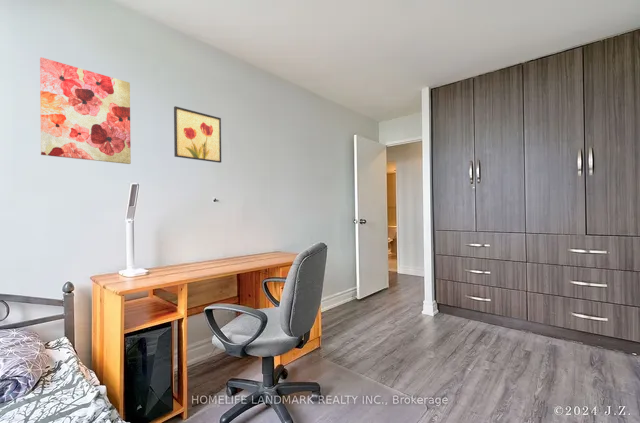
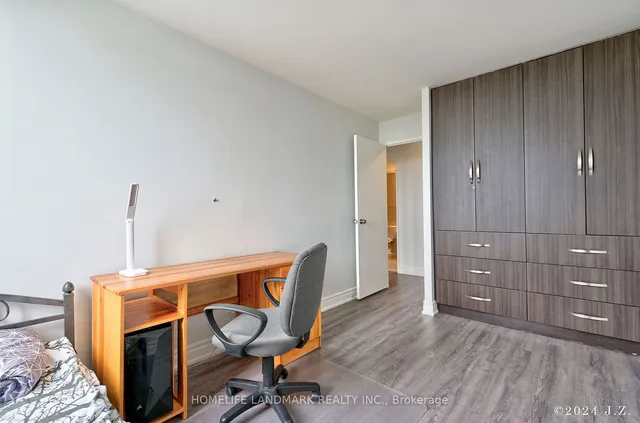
- wall art (89, 115)
- wall art (198, 136)
